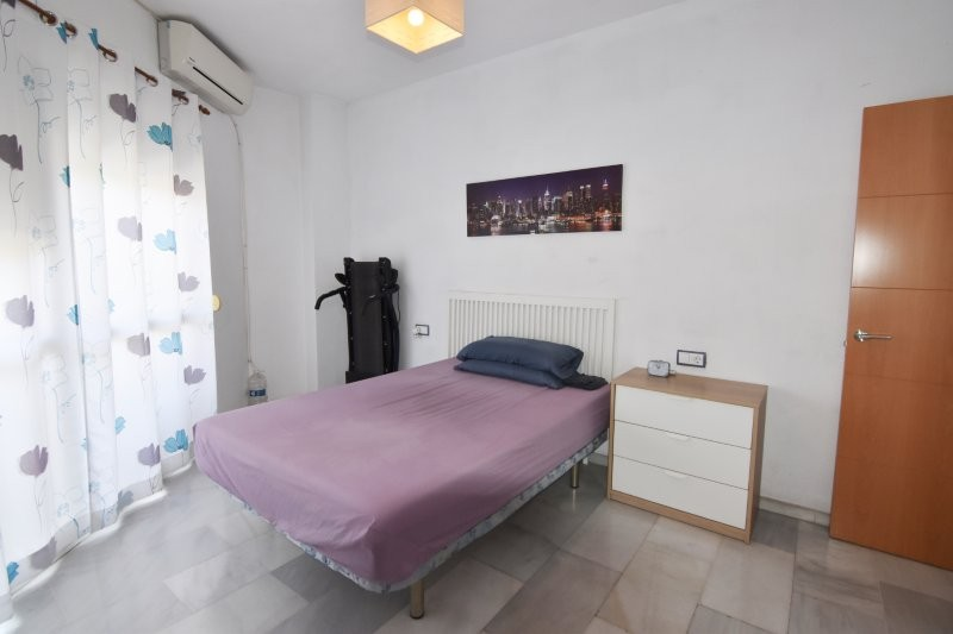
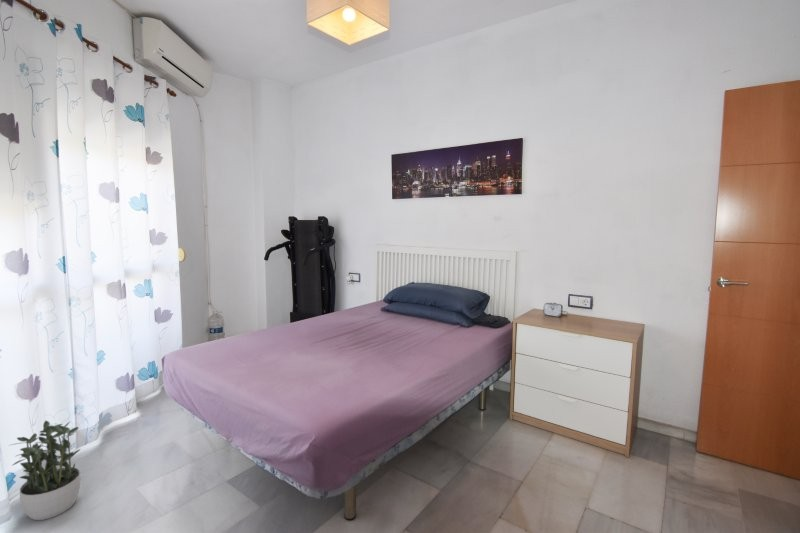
+ potted plant (46, 467)
